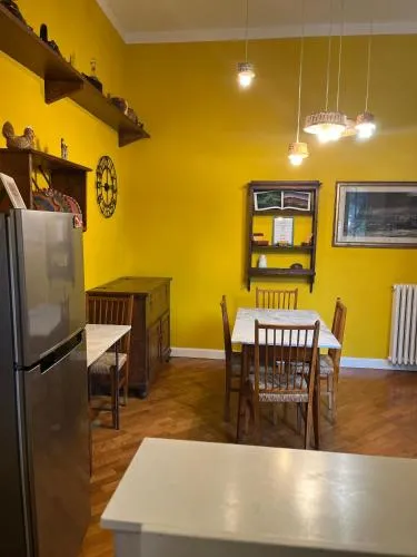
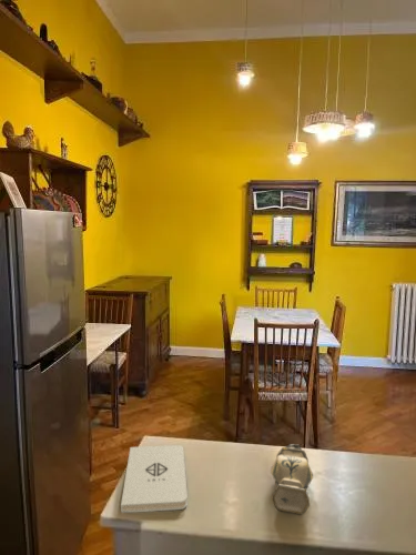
+ notepad (155, 474)
+ teapot (292, 470)
